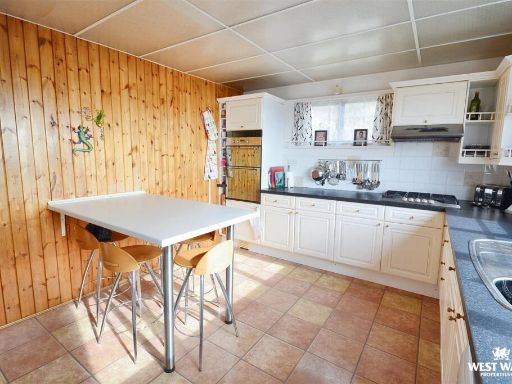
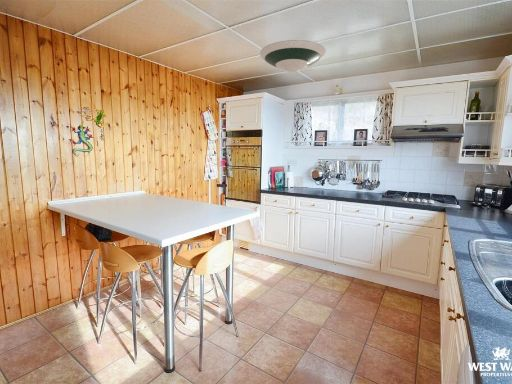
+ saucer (292, 62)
